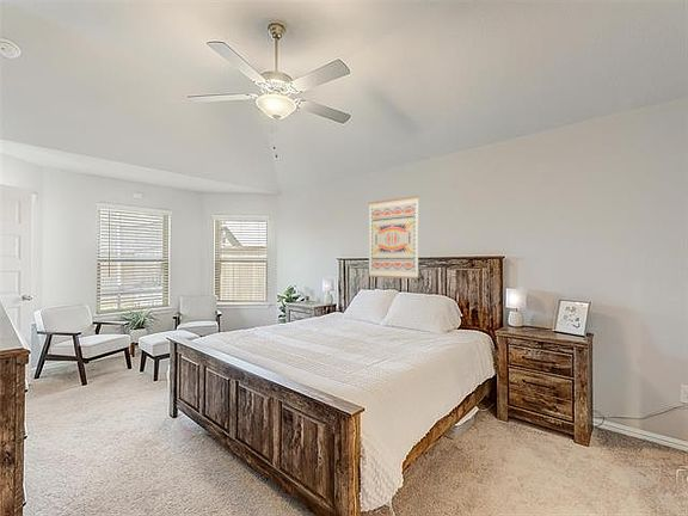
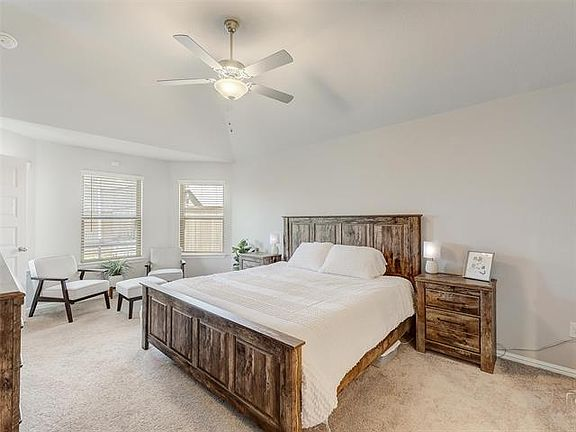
- wall art (392, 238)
